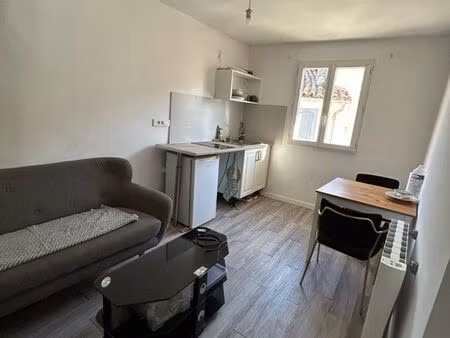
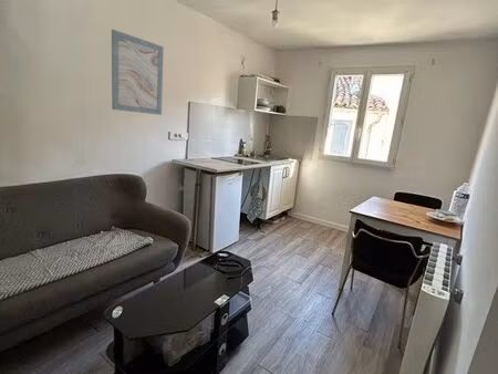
+ wall art (138, 76)
